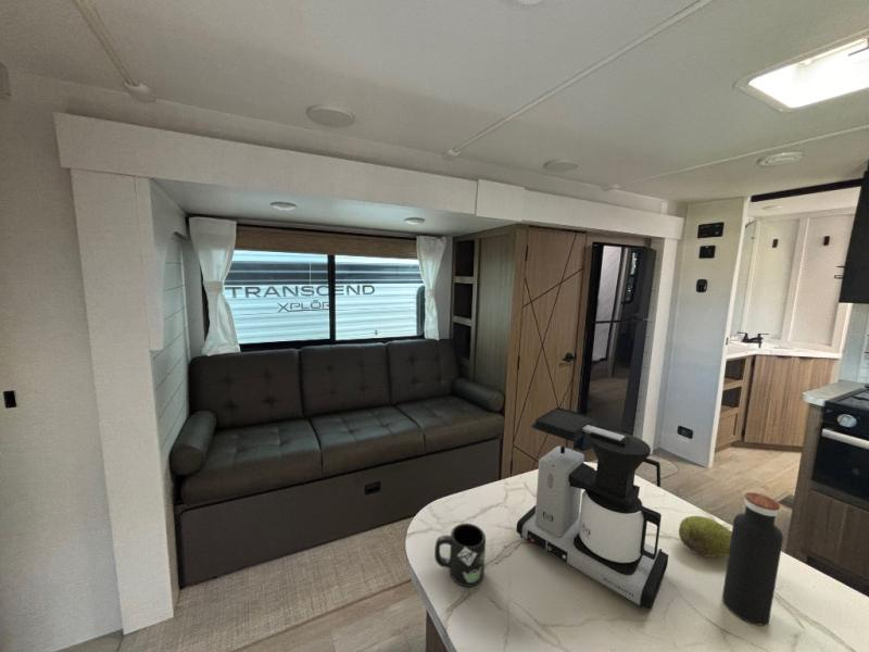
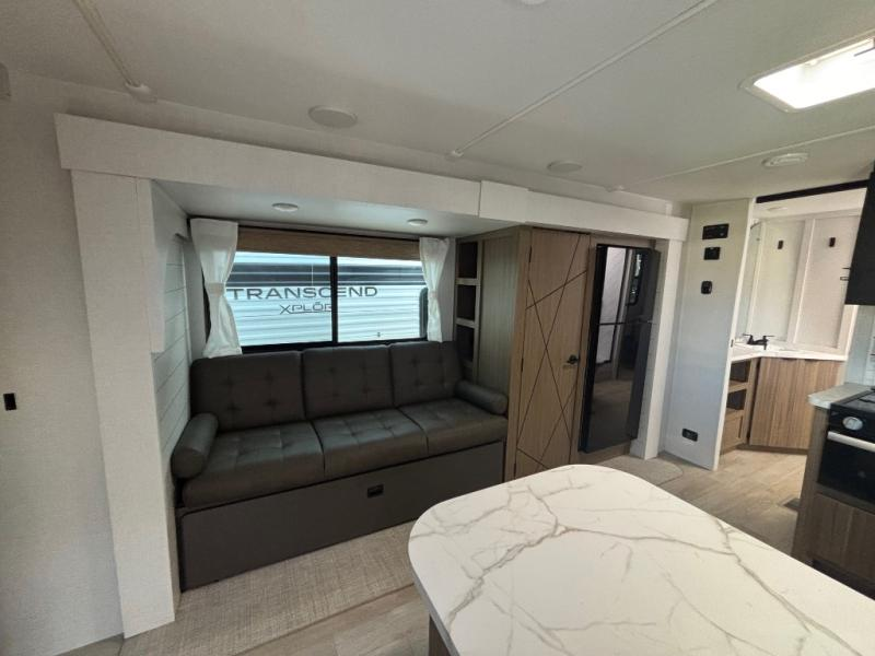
- mug (459, 552)
- fruit (708, 535)
- coffee maker (592, 492)
- water bottle (753, 555)
